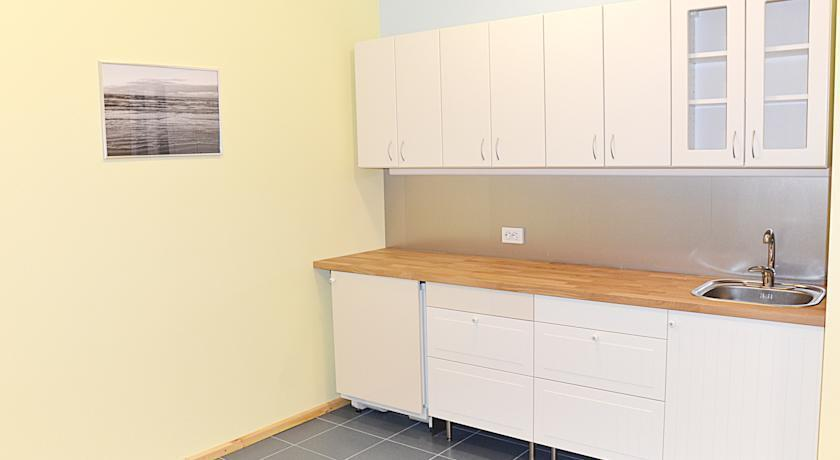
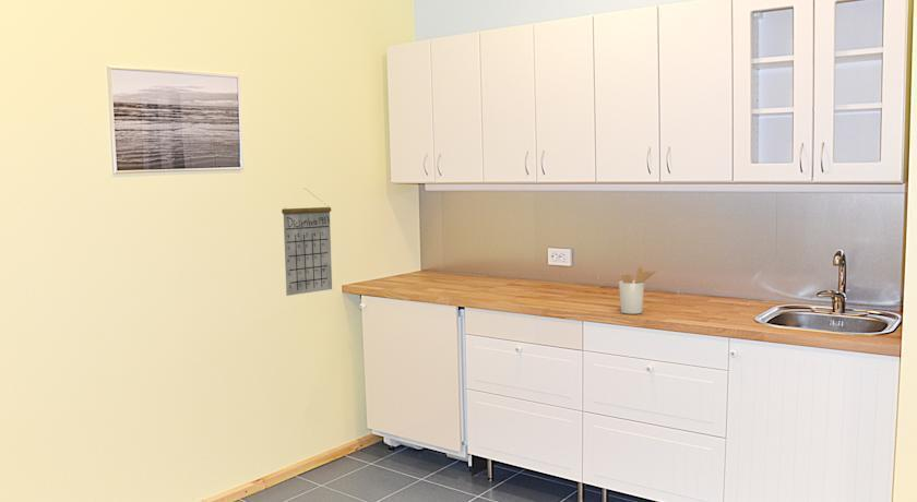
+ calendar (308, 240)
+ utensil holder (636, 289)
